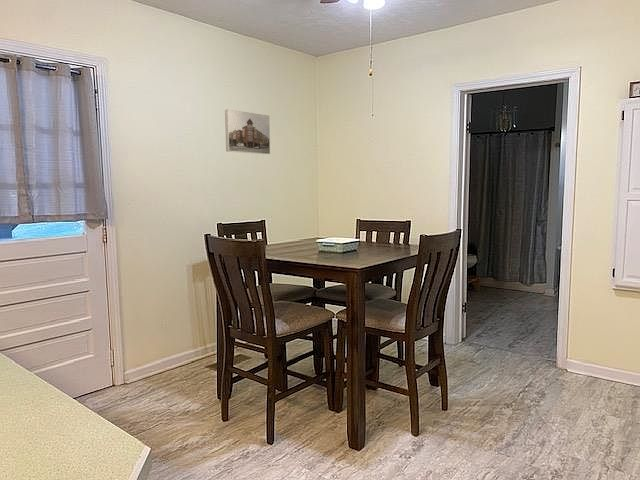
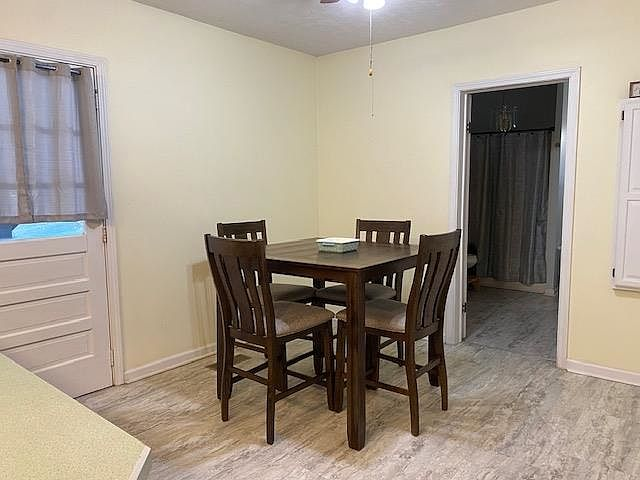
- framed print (248, 132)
